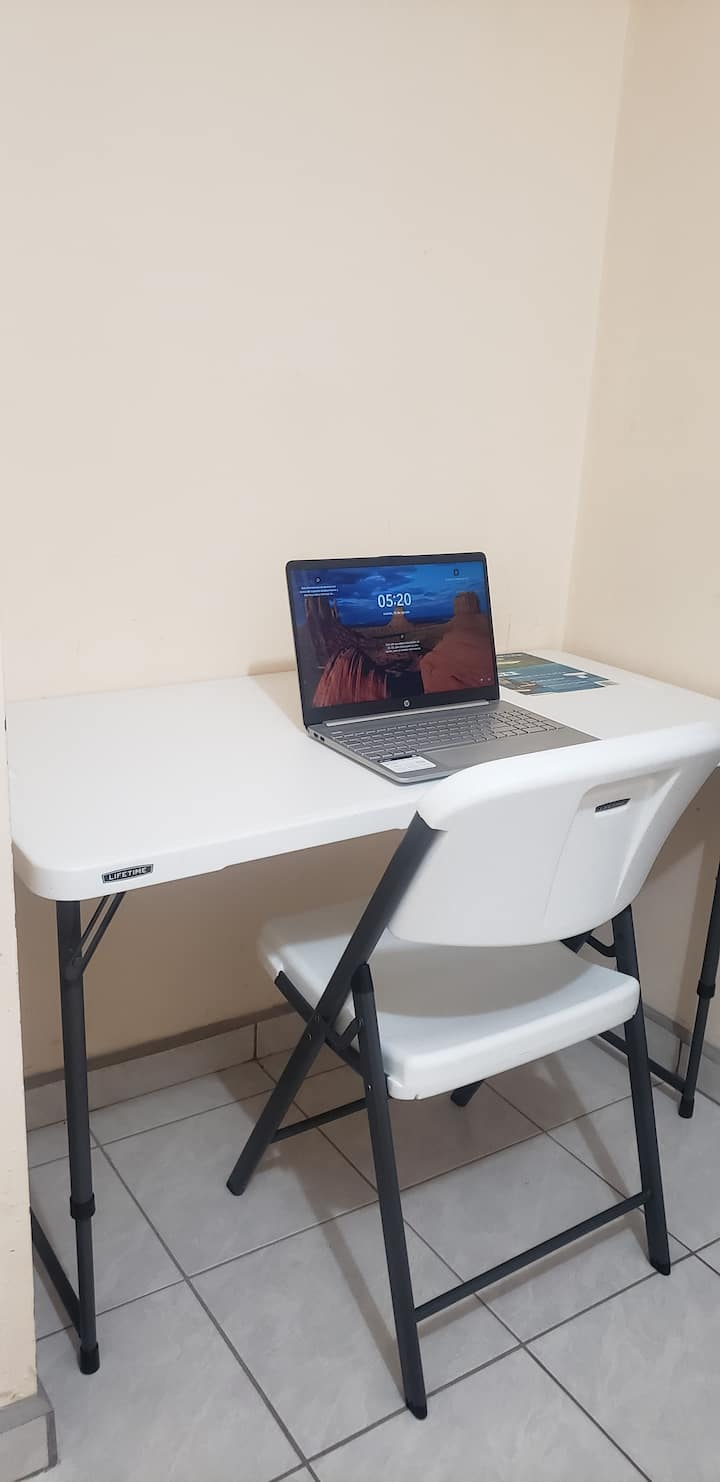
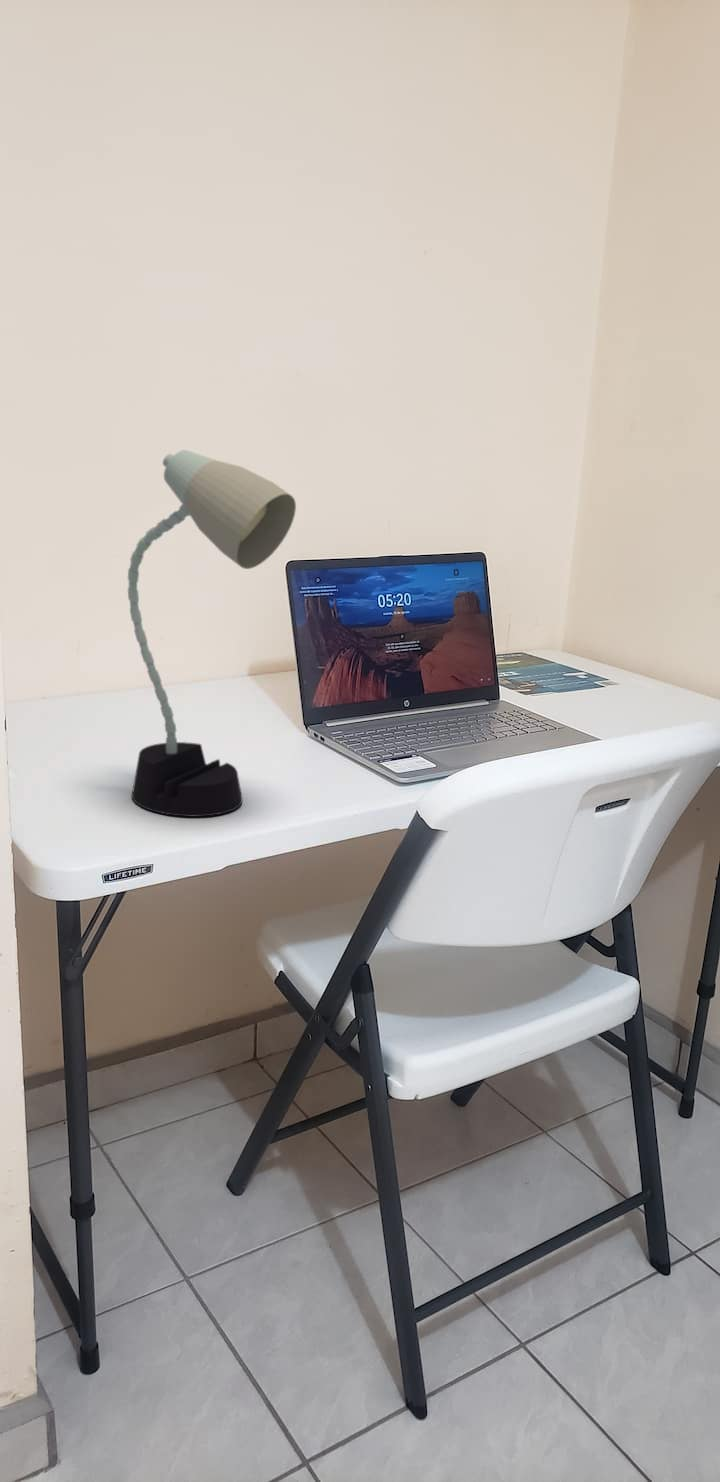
+ desk lamp (150, 651)
